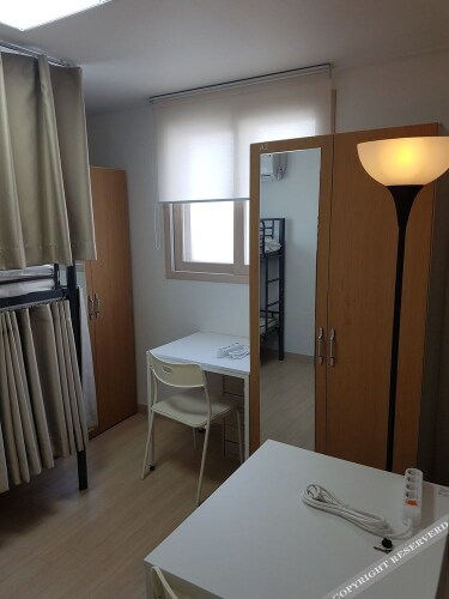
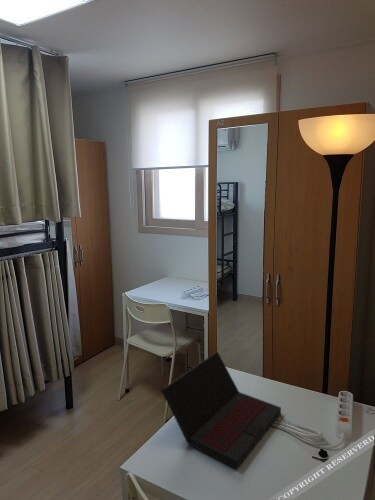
+ laptop (223, 400)
